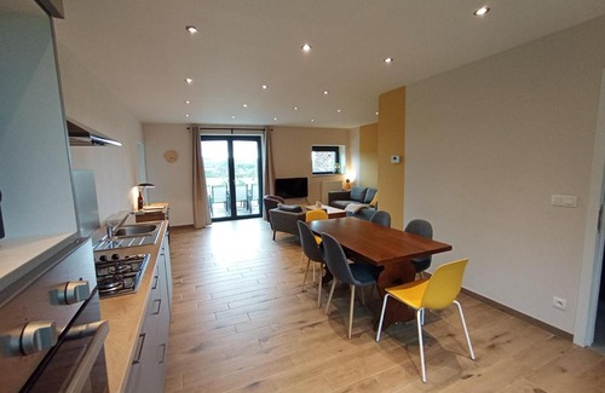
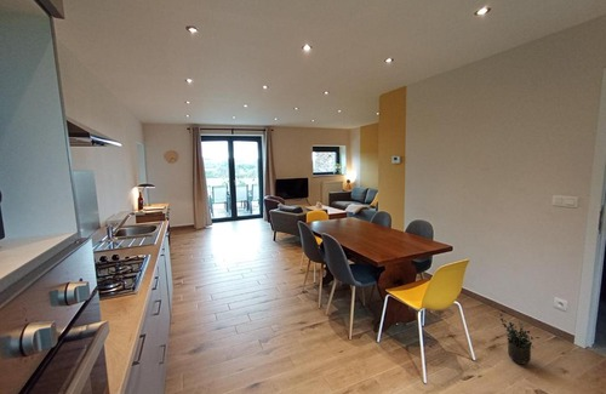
+ potted plant (516, 338)
